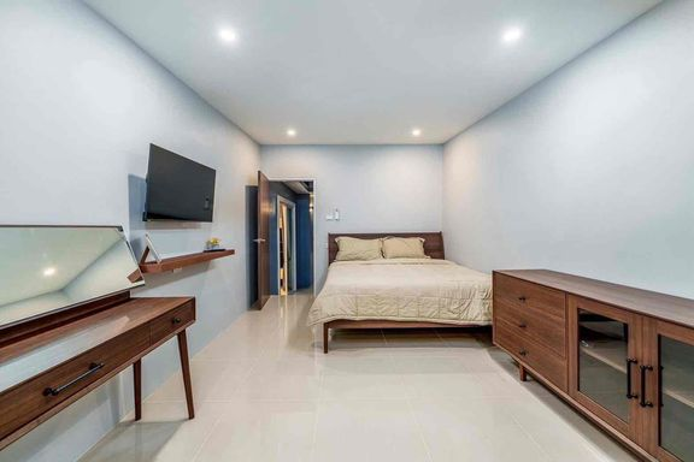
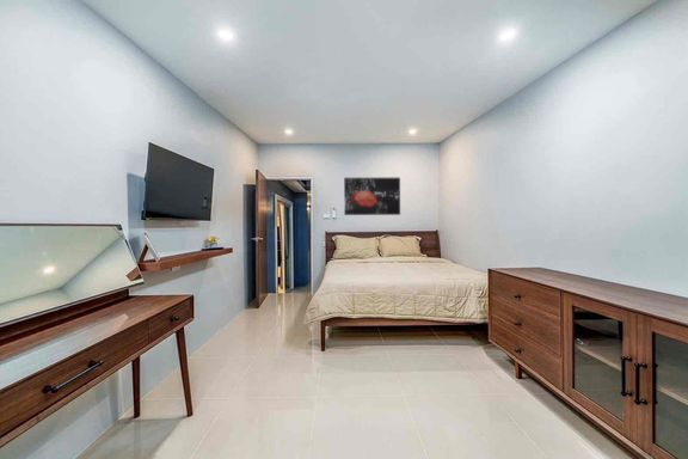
+ wall art (371, 196)
